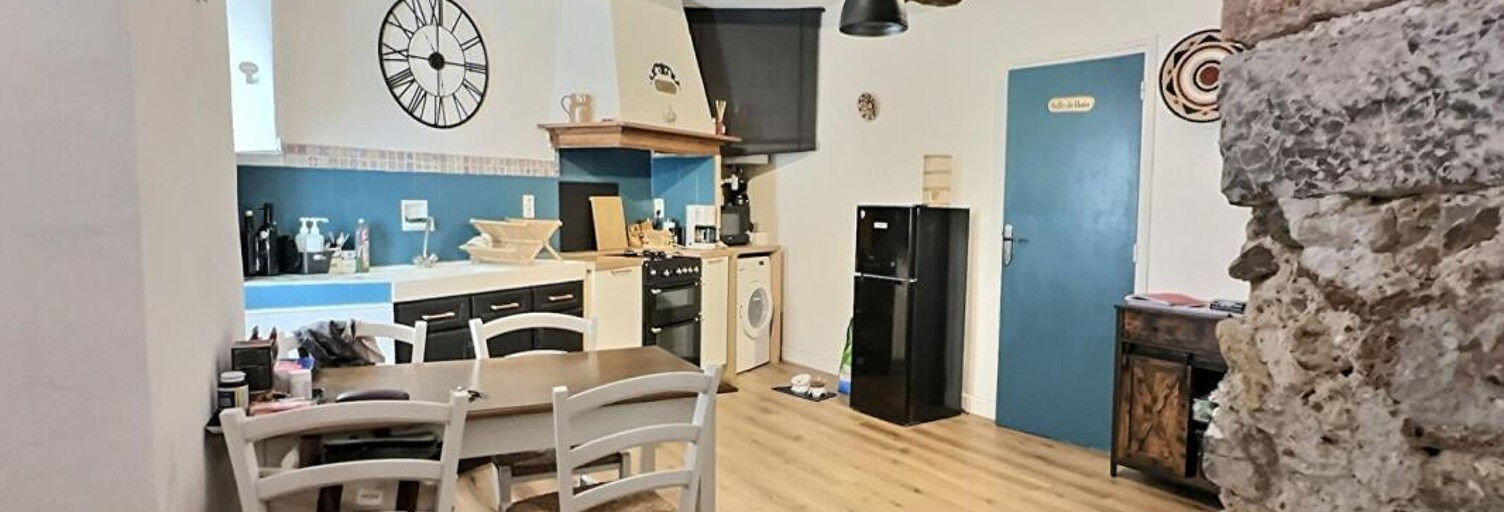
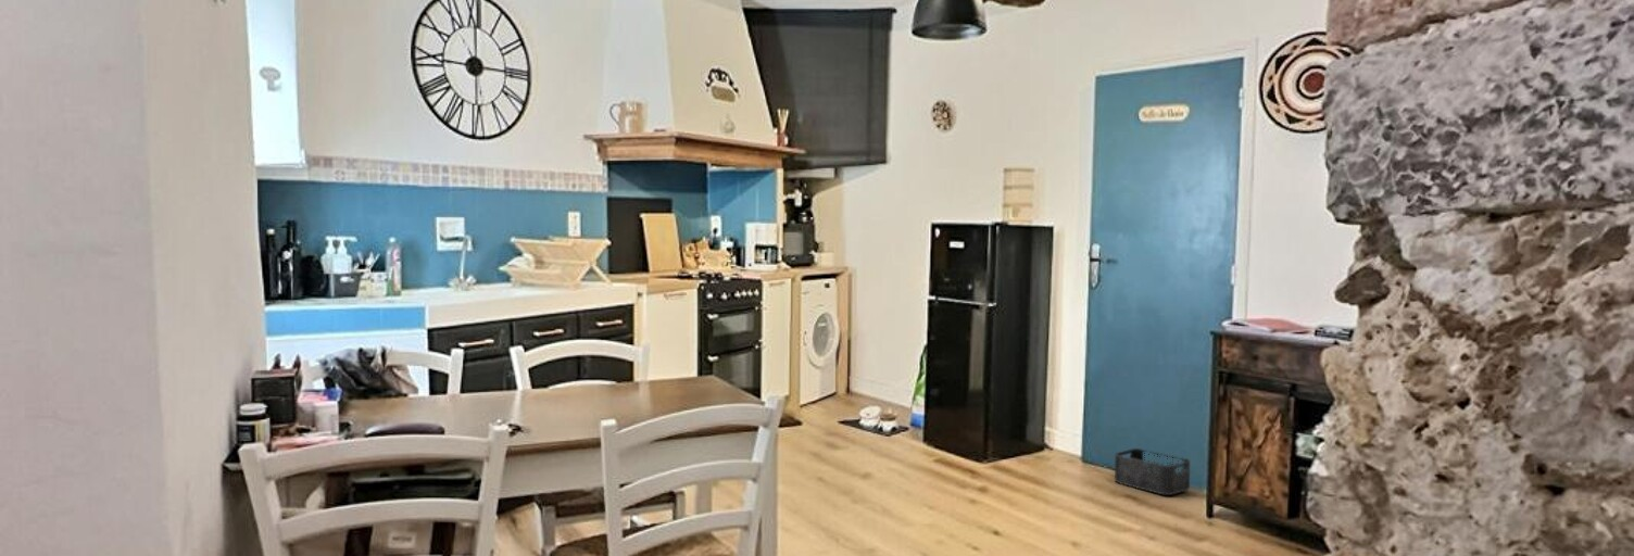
+ storage bin (1152, 470)
